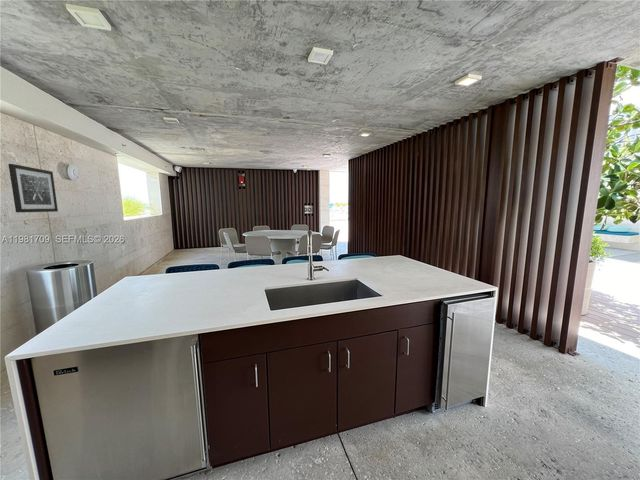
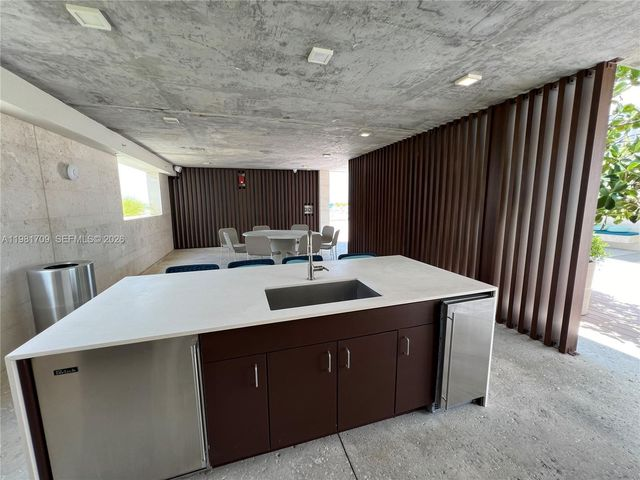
- wall art (35, 190)
